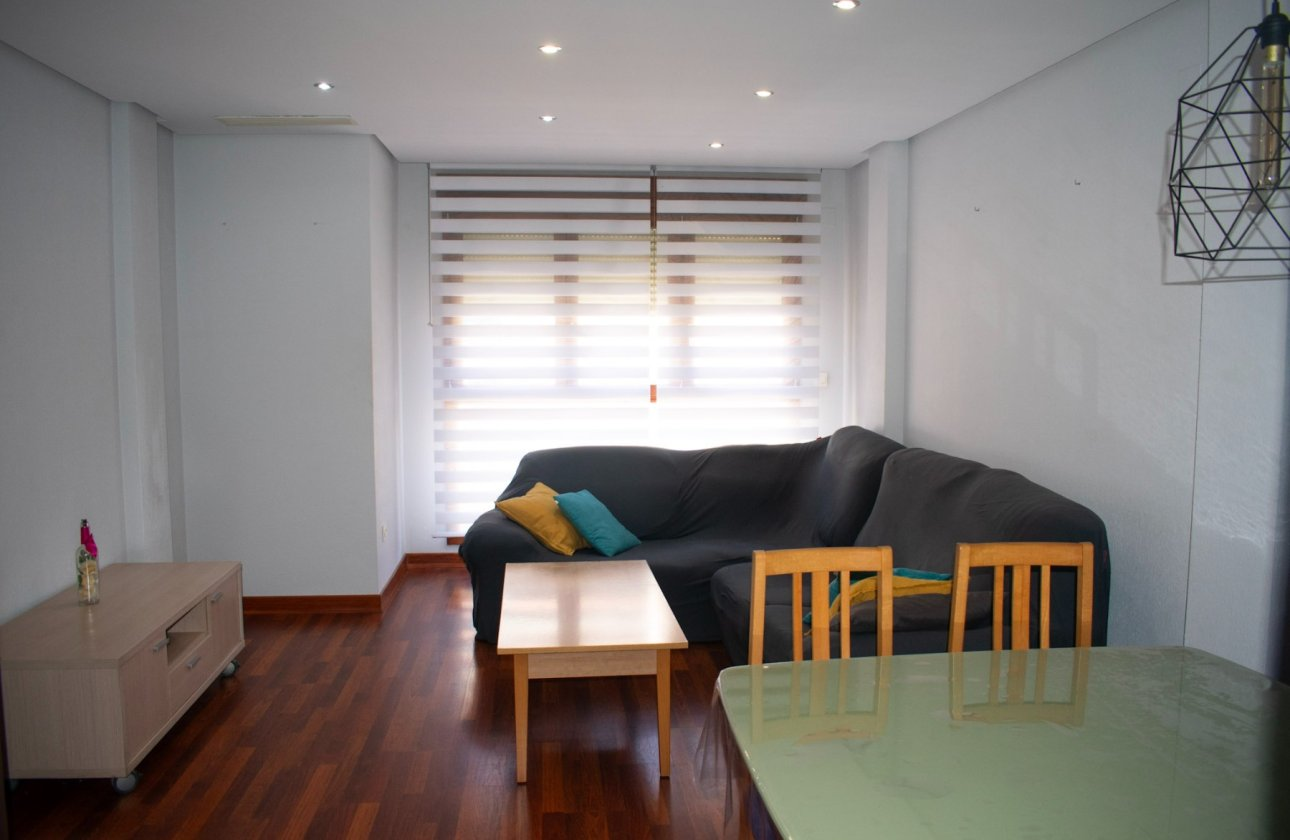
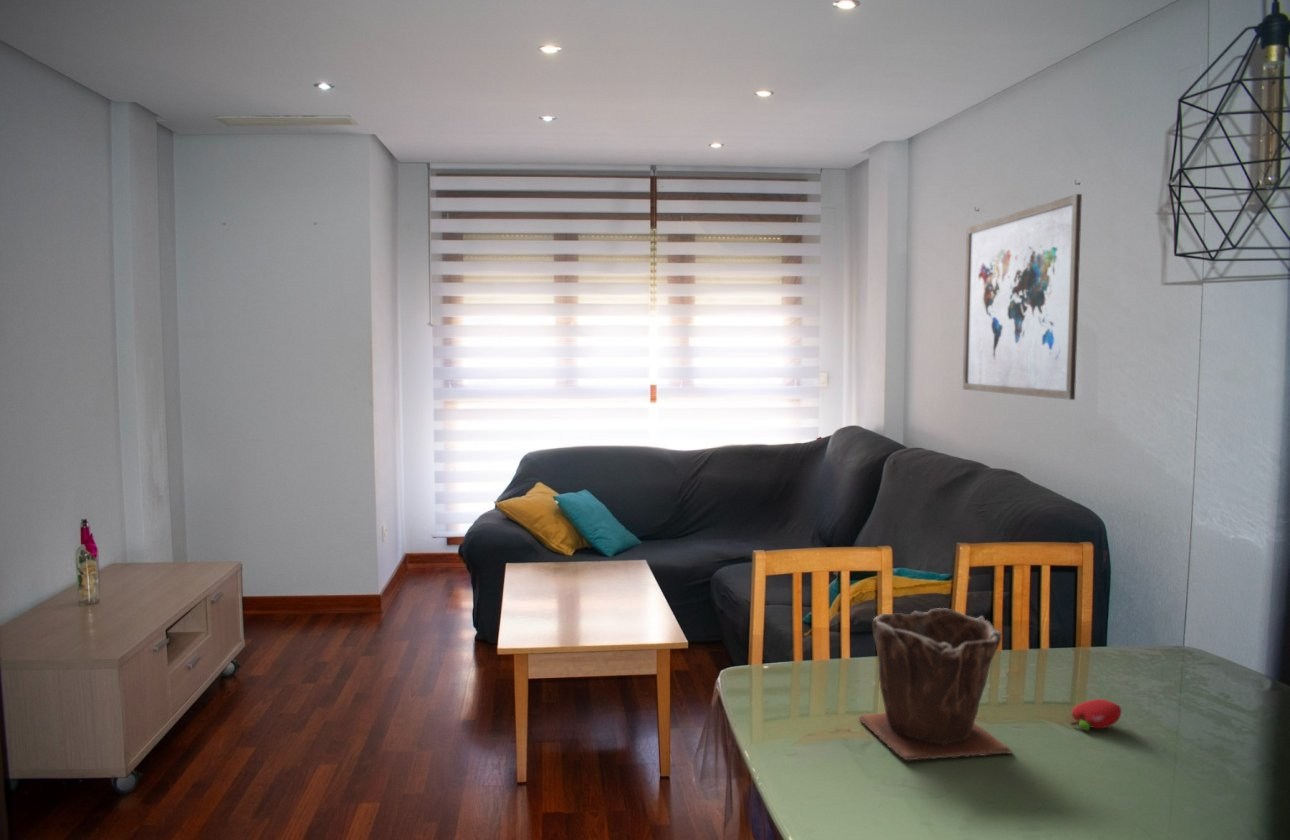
+ wall art (1014, 304)
+ plant pot (933, 677)
+ fruit (1093, 713)
